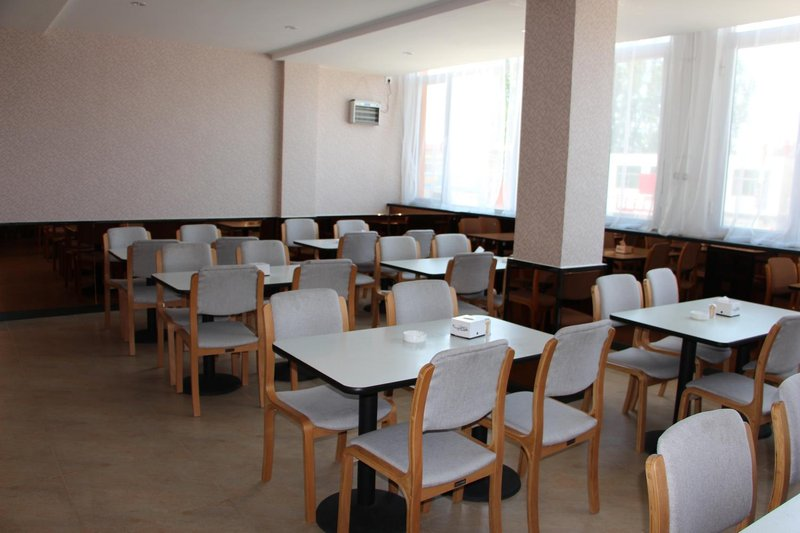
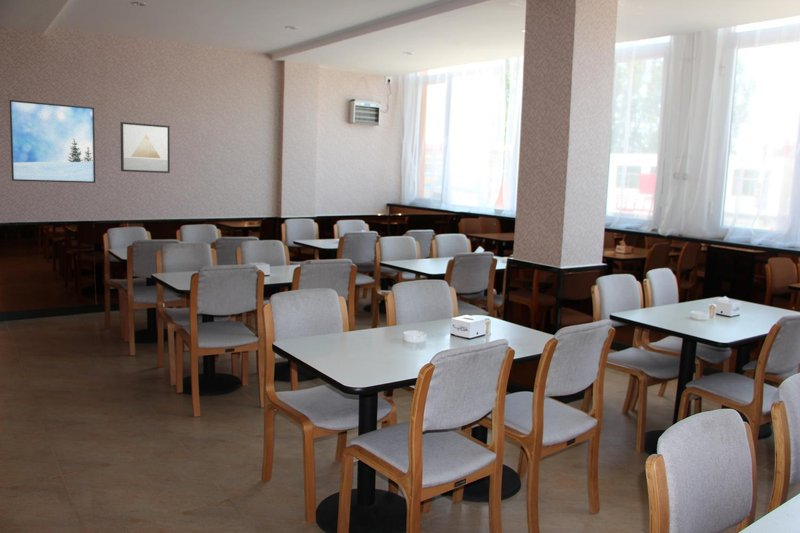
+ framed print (54, 143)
+ wall art (145, 148)
